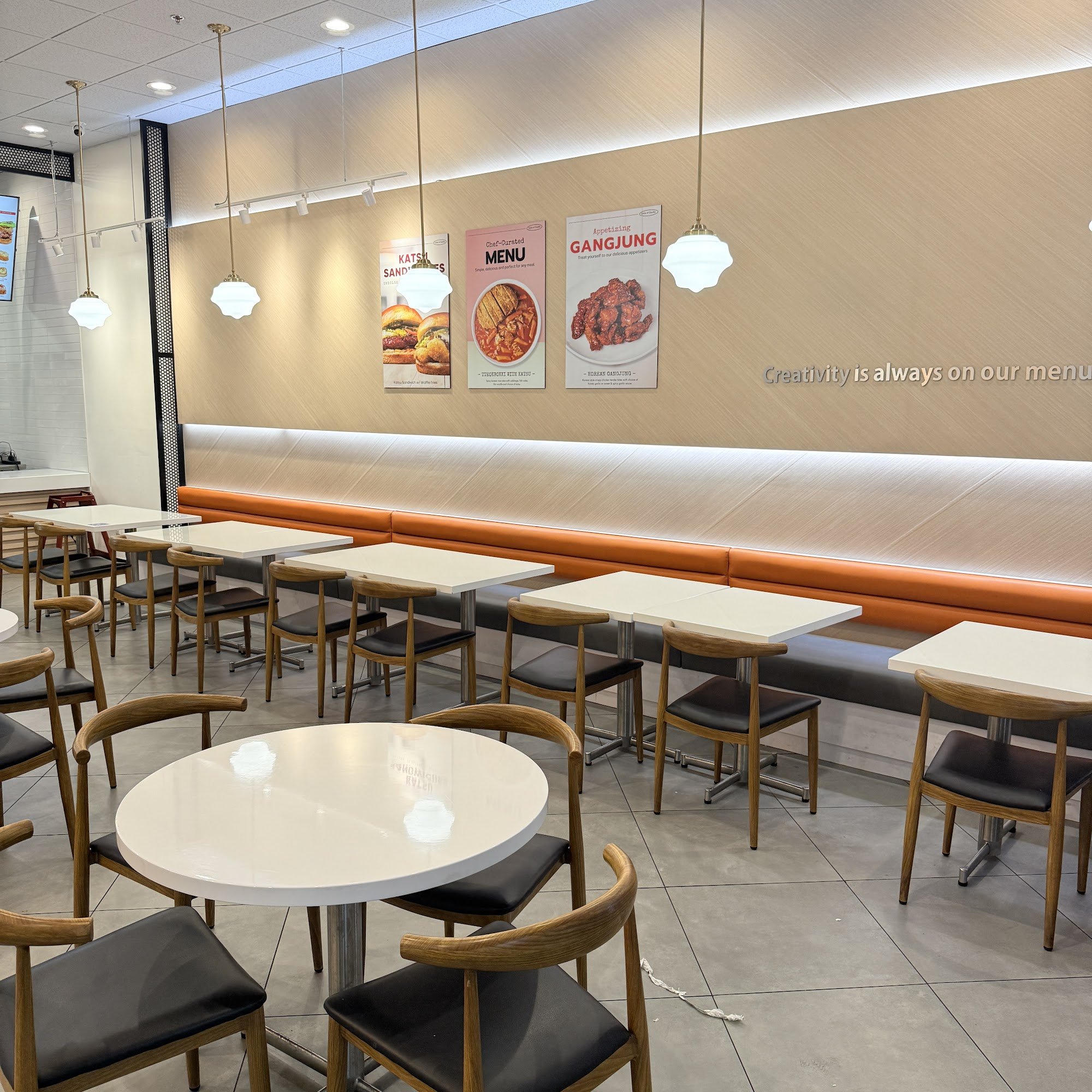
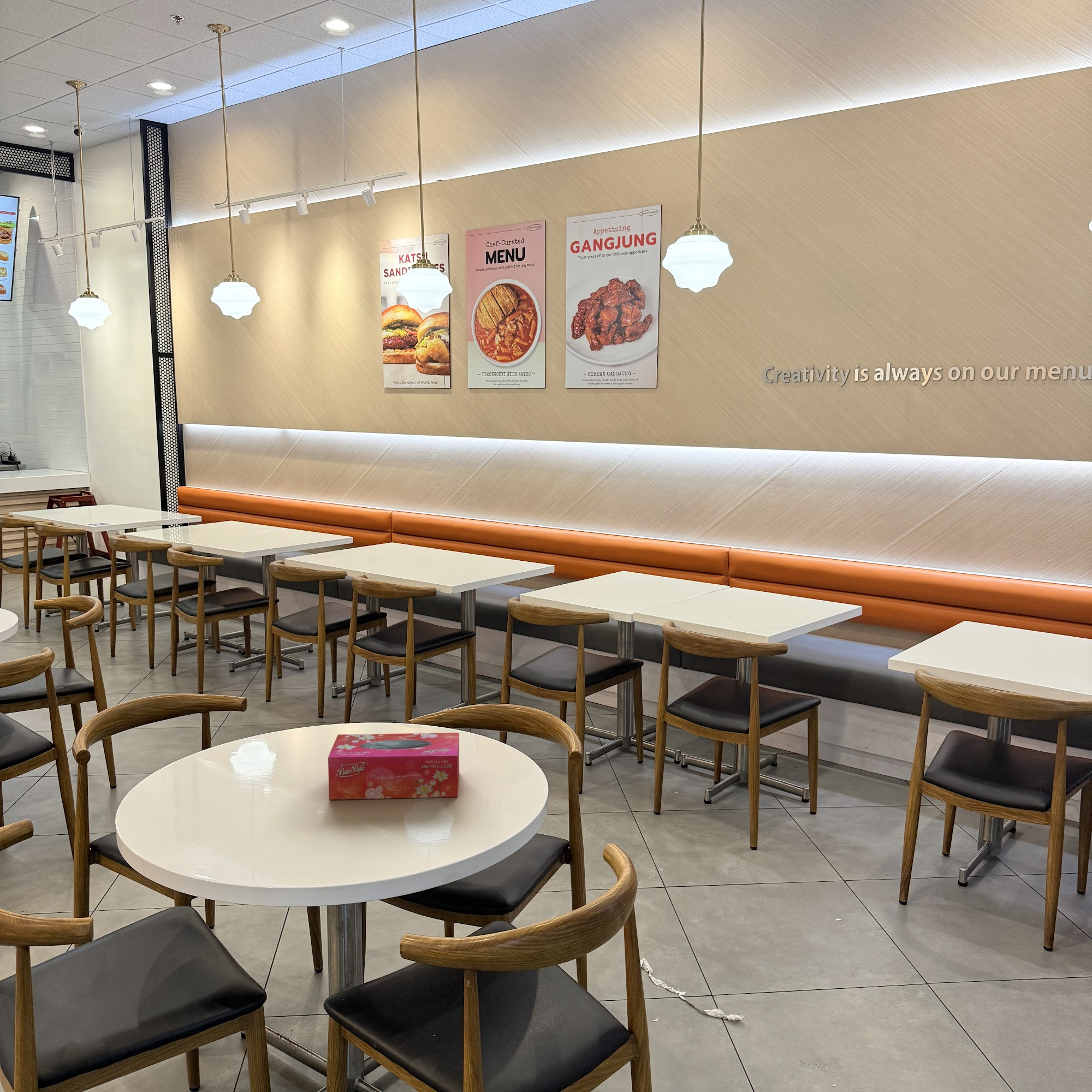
+ tissue box (396, 765)
